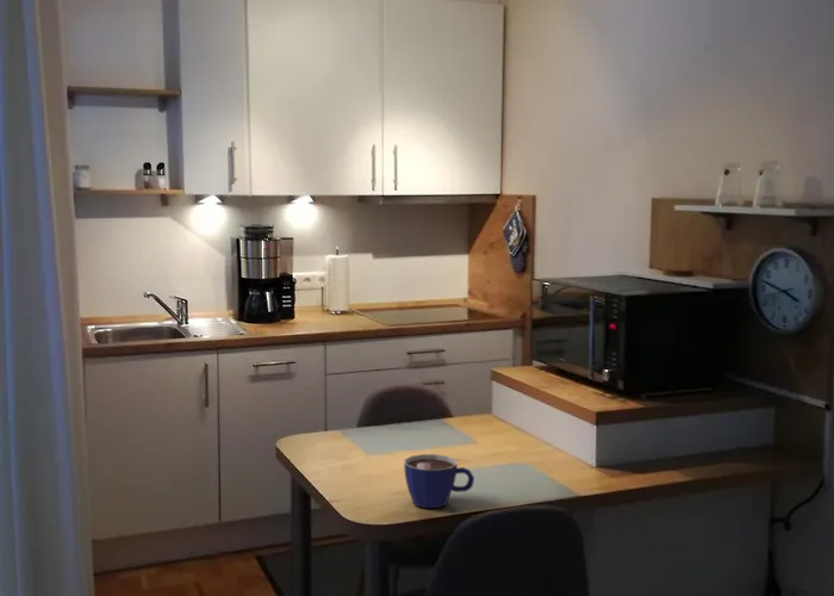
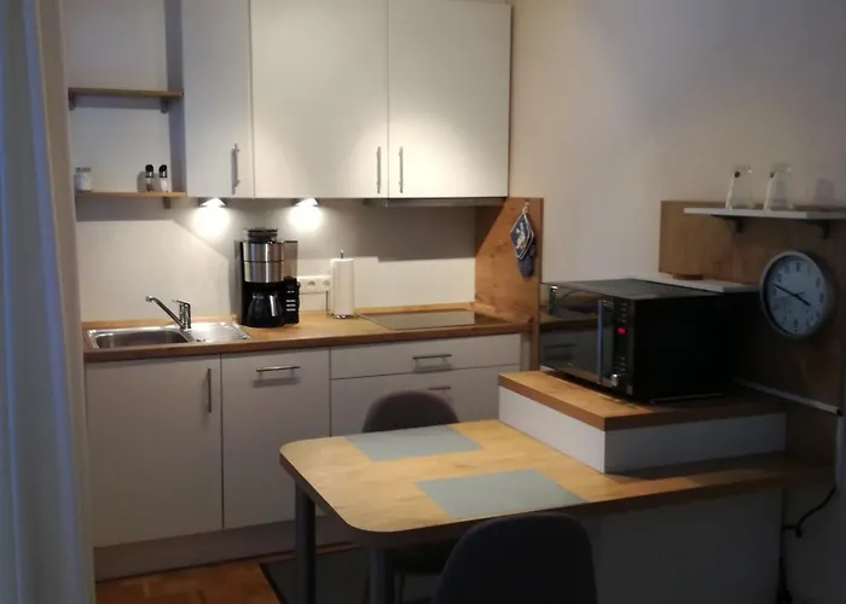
- cup (438, 482)
